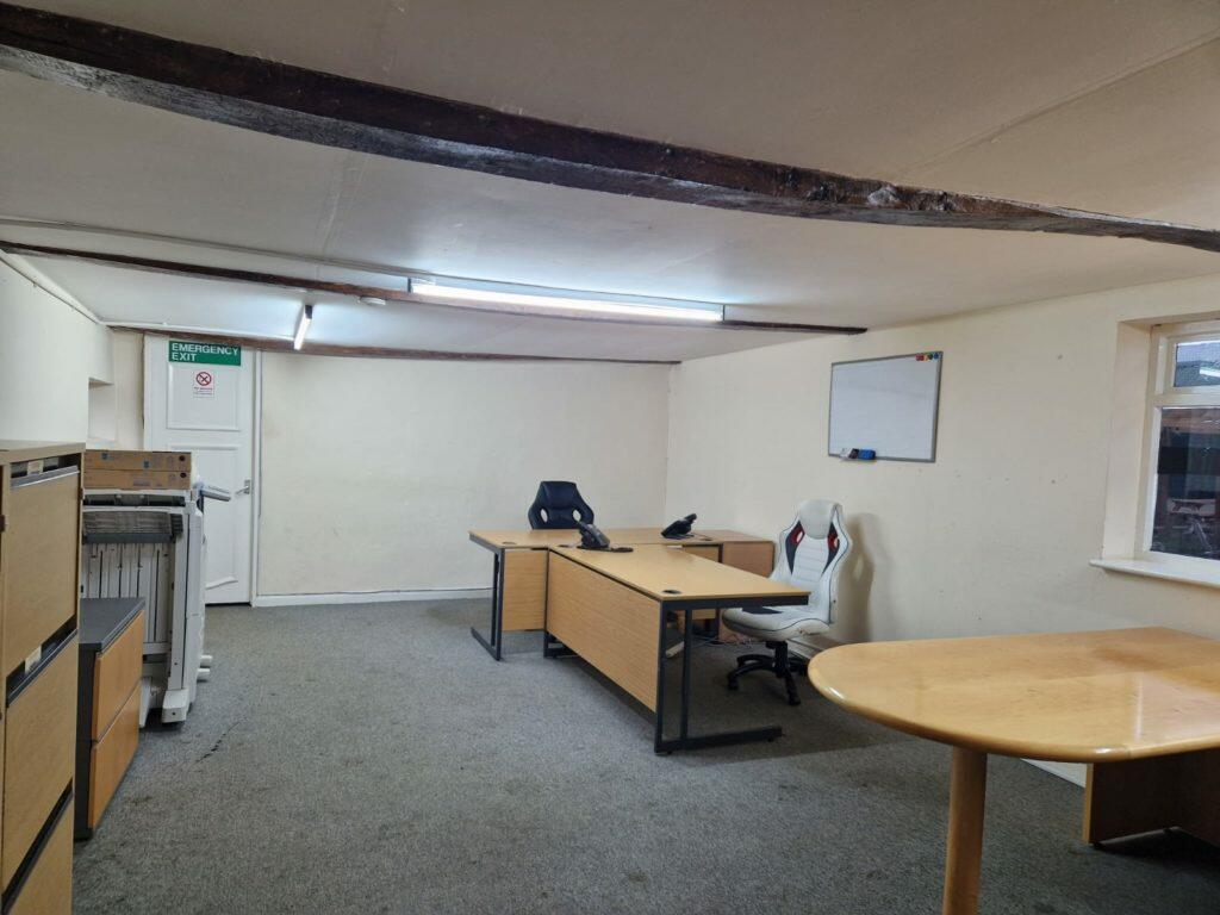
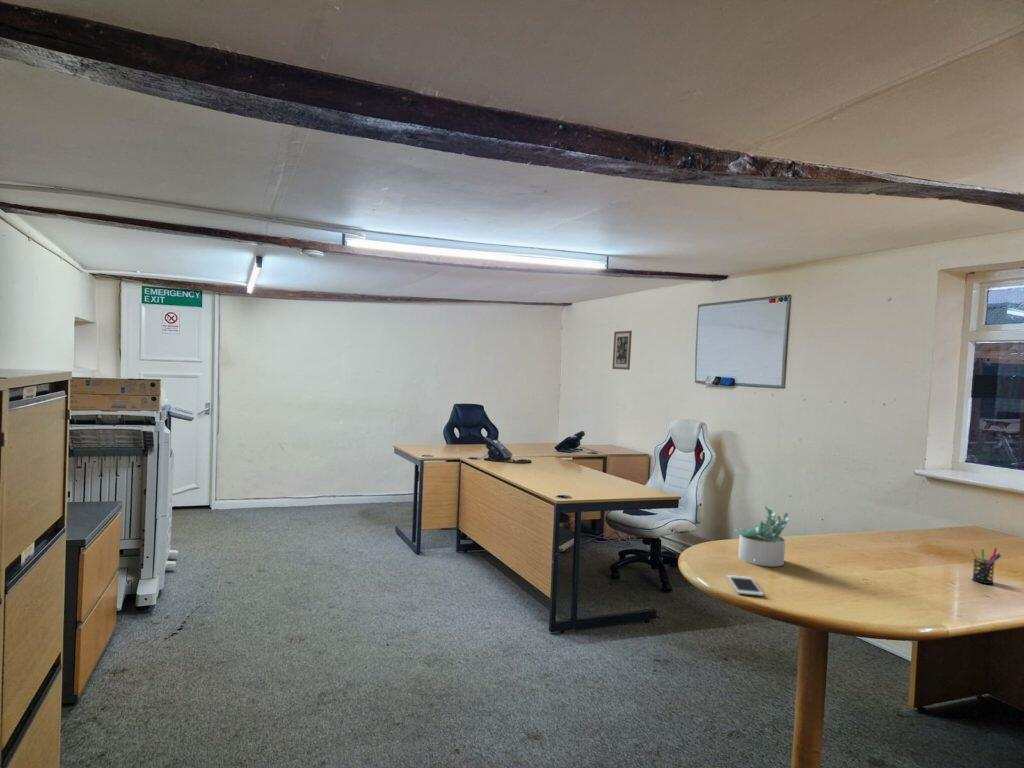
+ wall art (621, 350)
+ pen holder (984, 563)
+ succulent plant (761, 532)
+ cell phone (744, 585)
